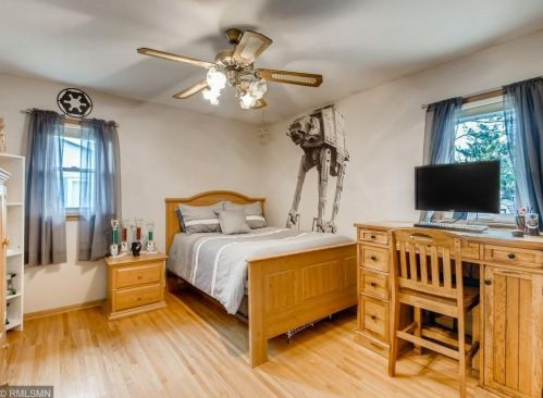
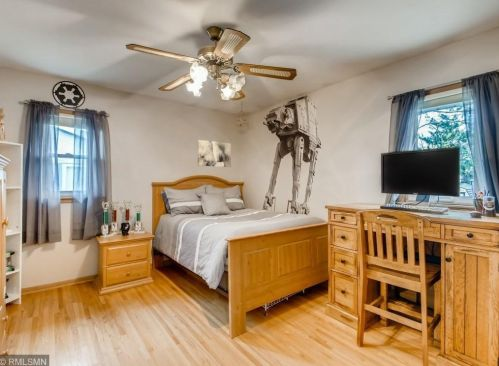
+ wall art (214, 154)
